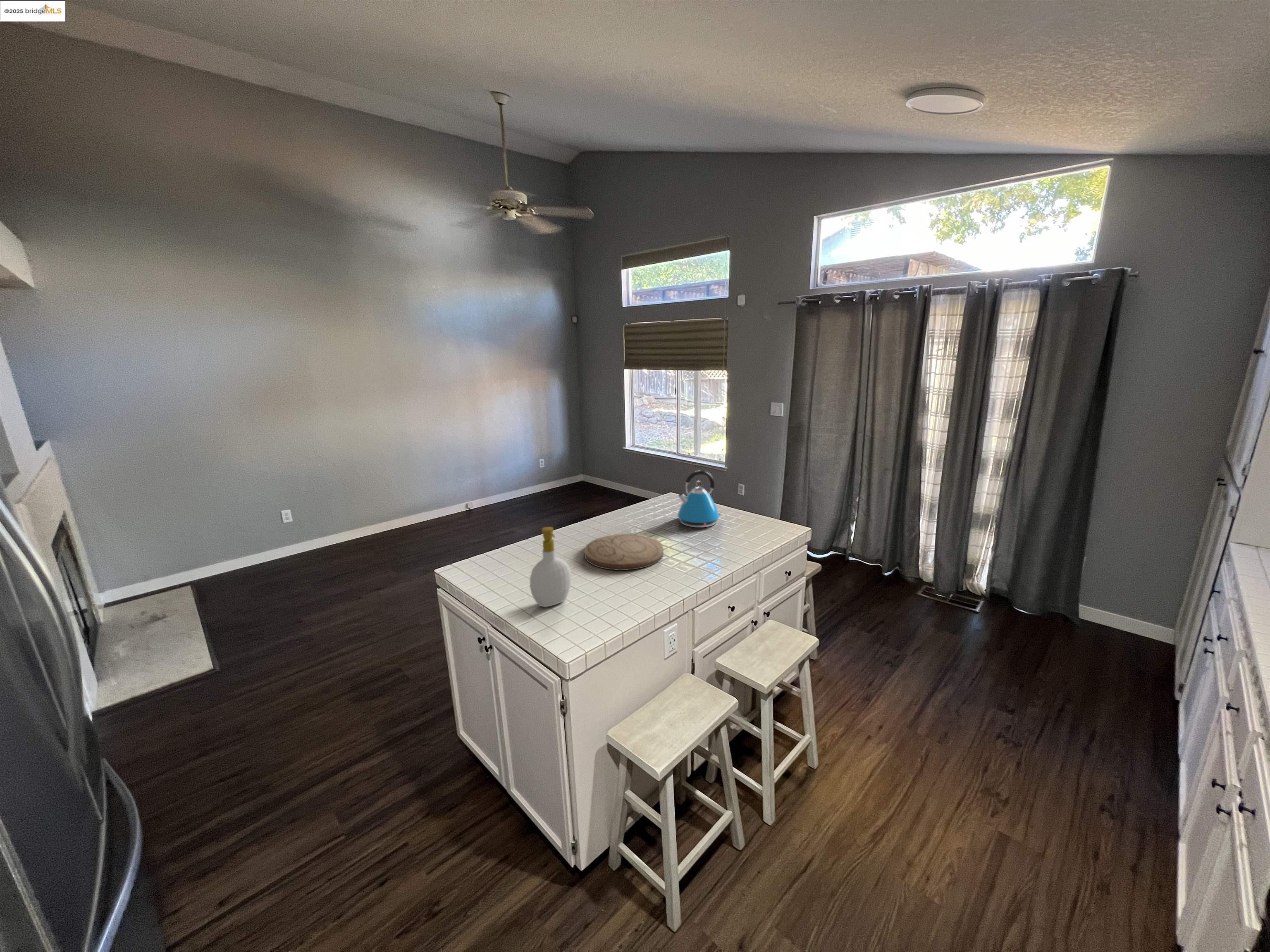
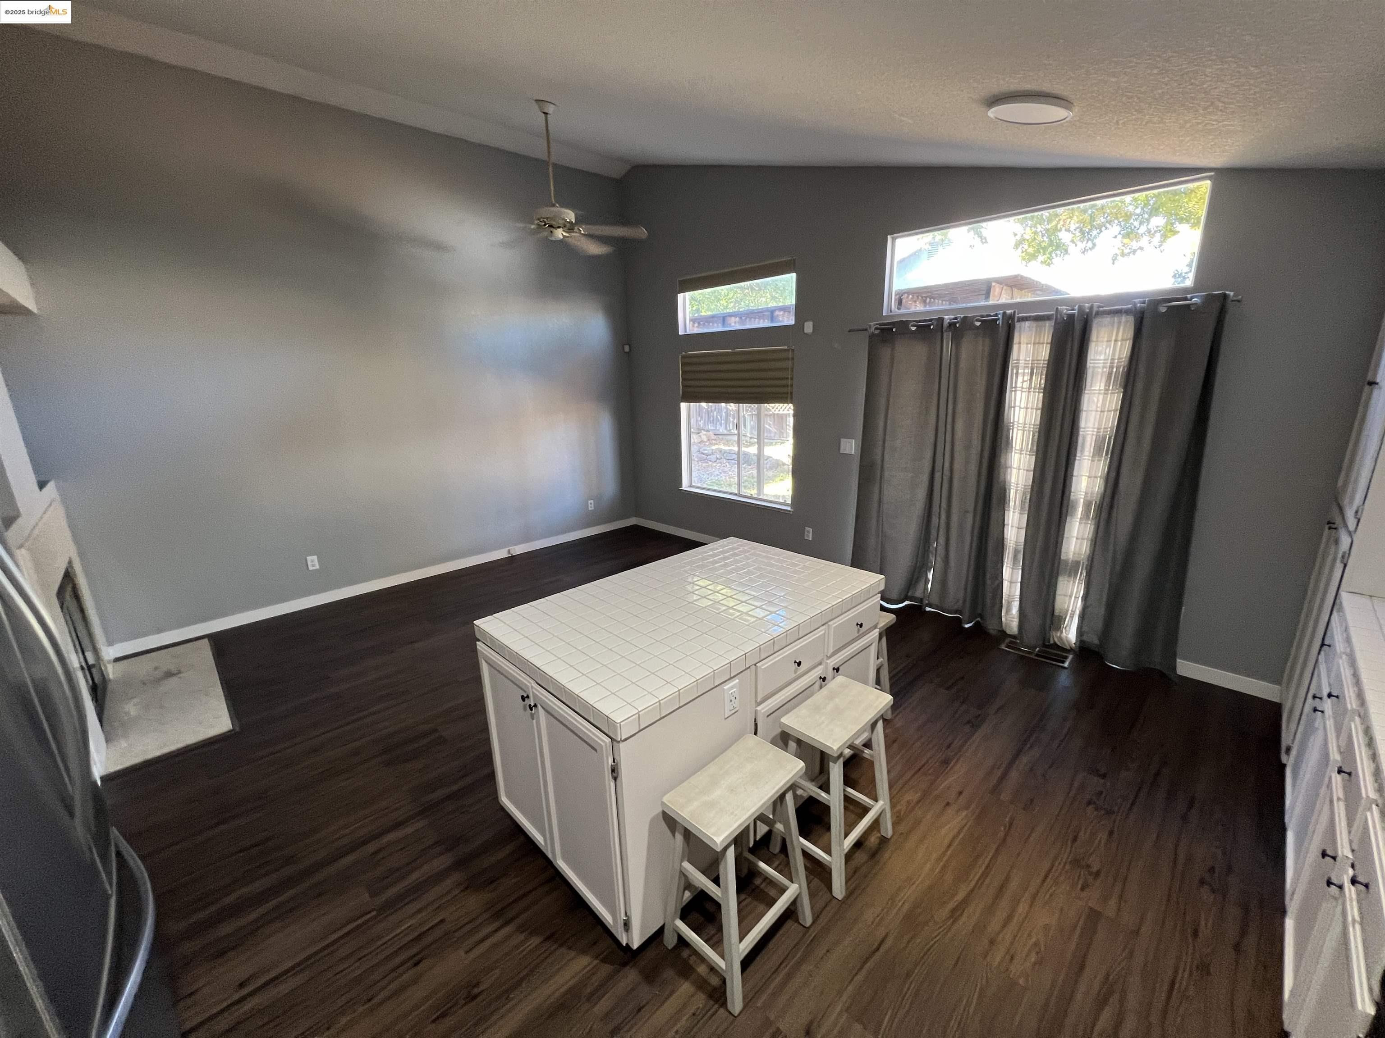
- kettle (700, 496)
- soap bottle (550, 566)
- cutting board (624, 550)
